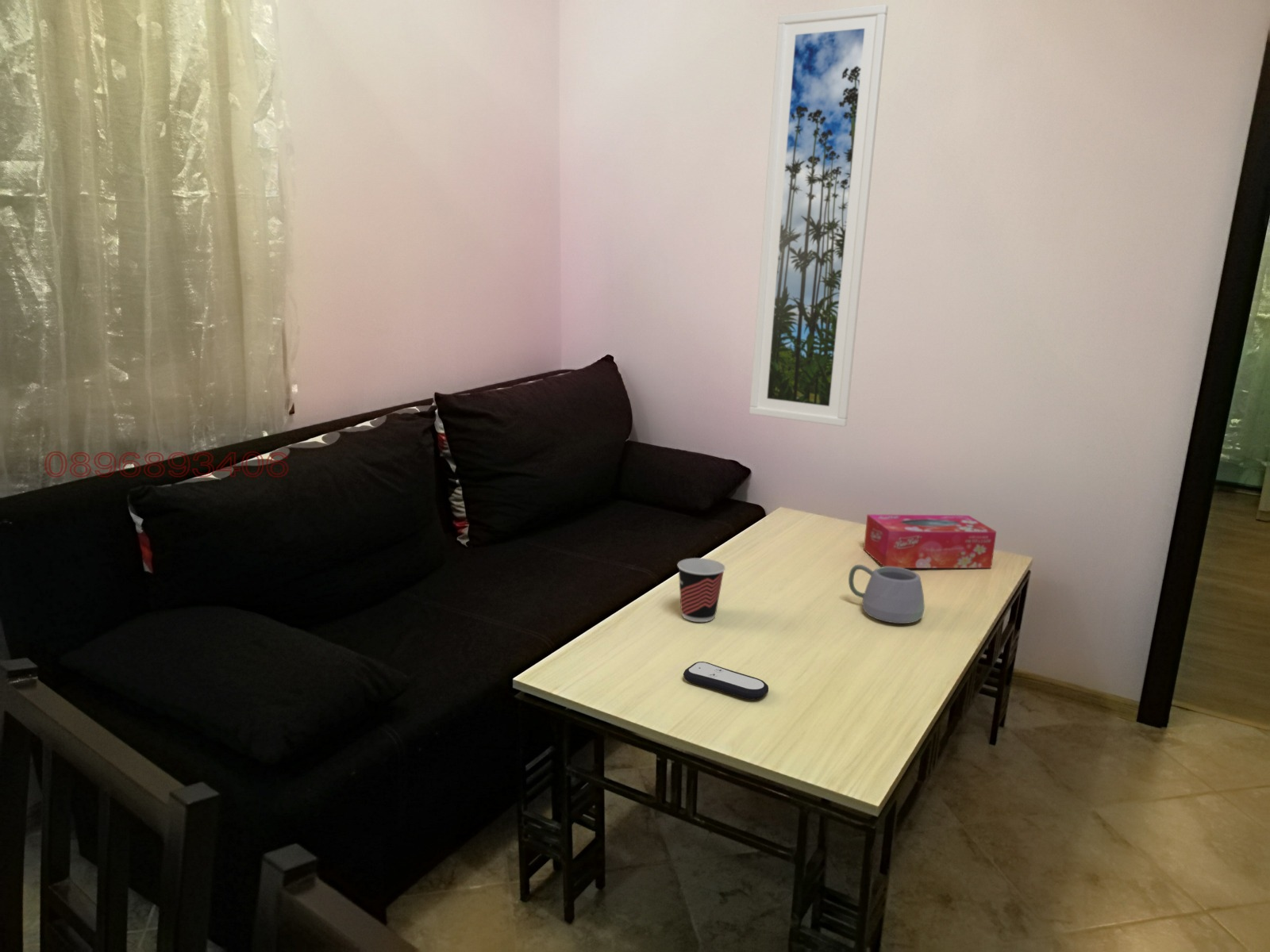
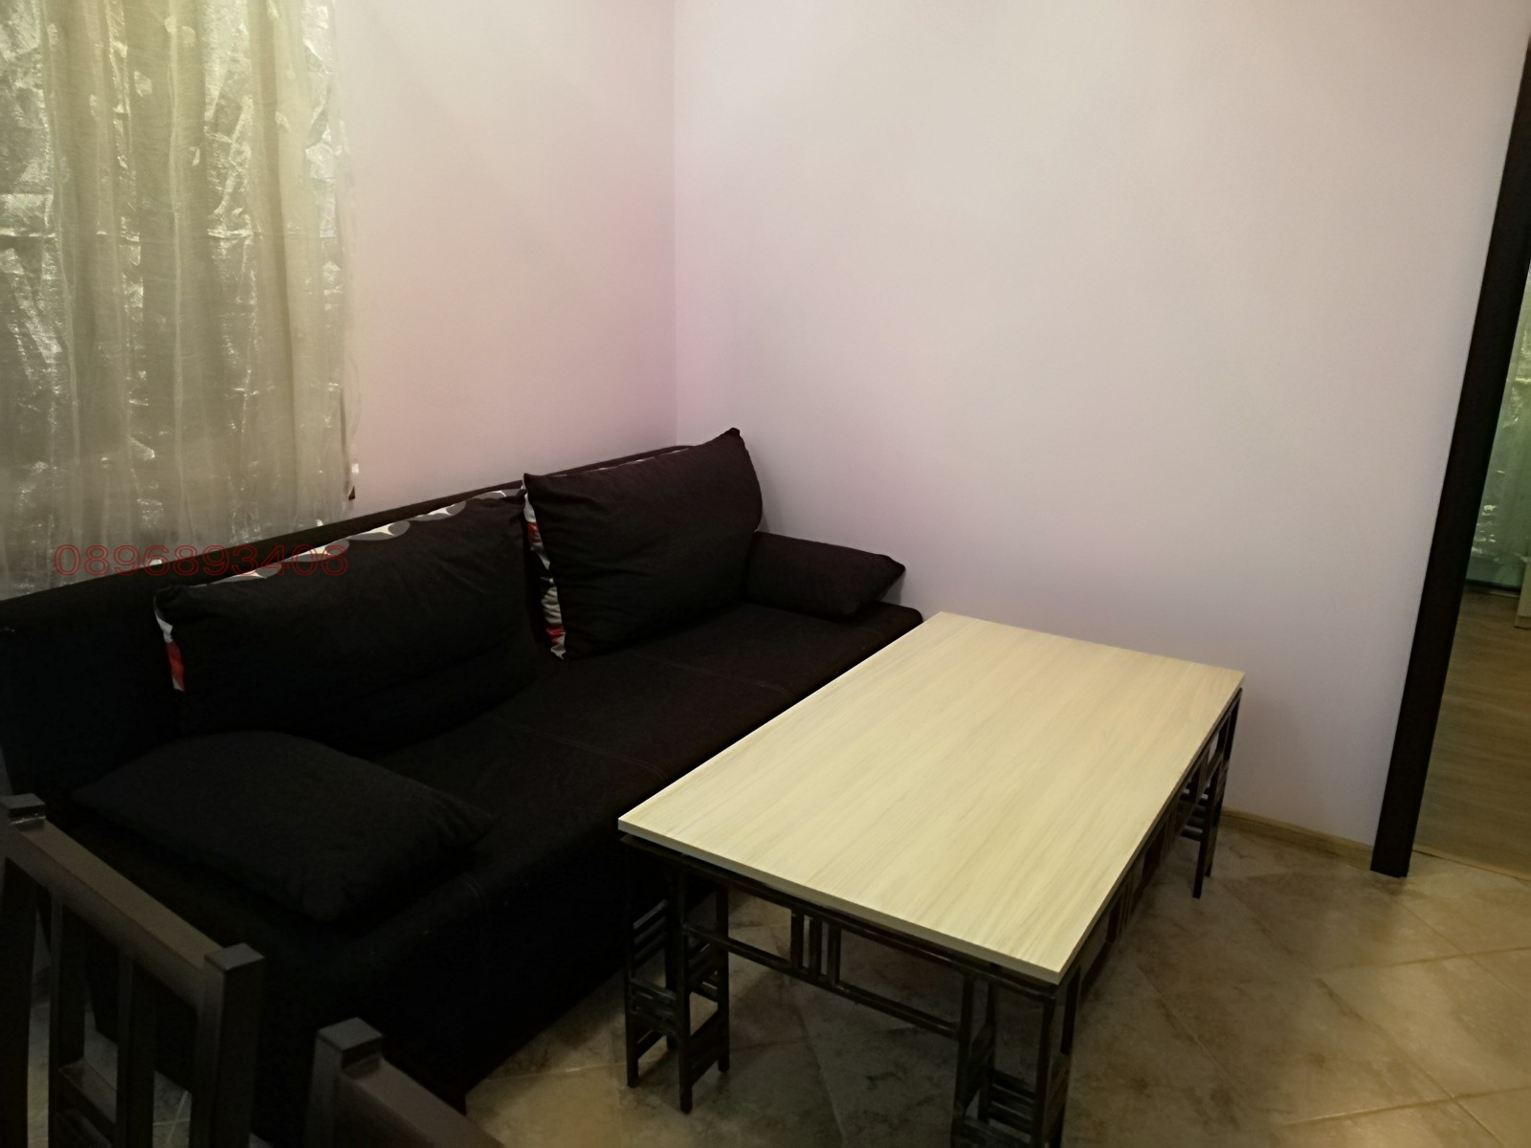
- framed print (813, 225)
- tissue box (928, 540)
- remote control (726, 680)
- mug (887, 589)
- cup (699, 590)
